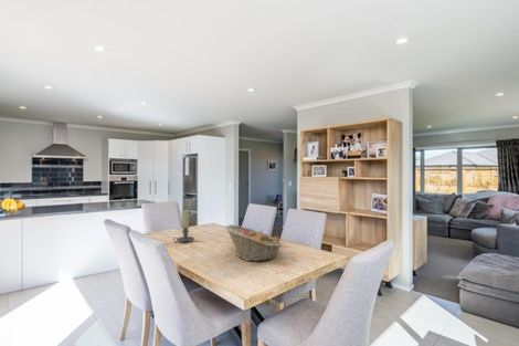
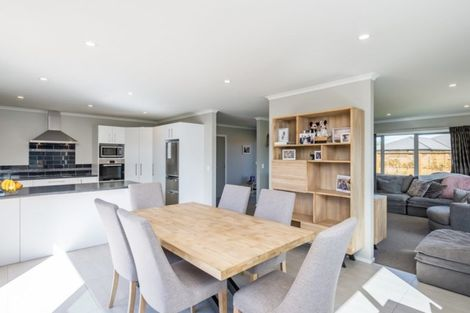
- fruit basket (253, 240)
- candle holder (183, 226)
